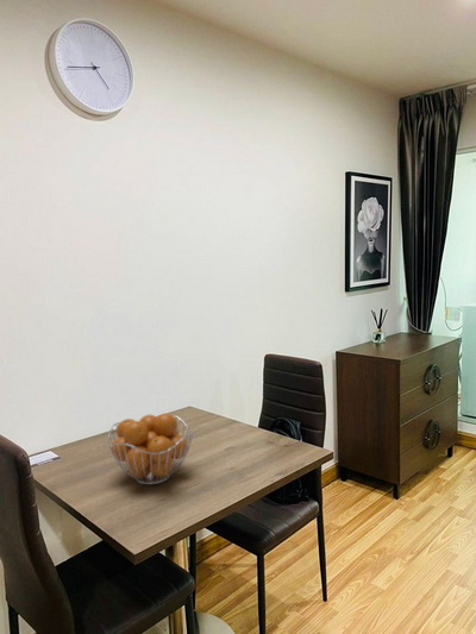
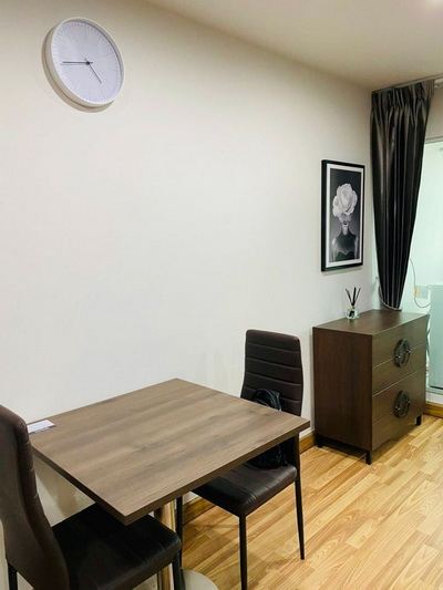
- fruit basket (151, 446)
